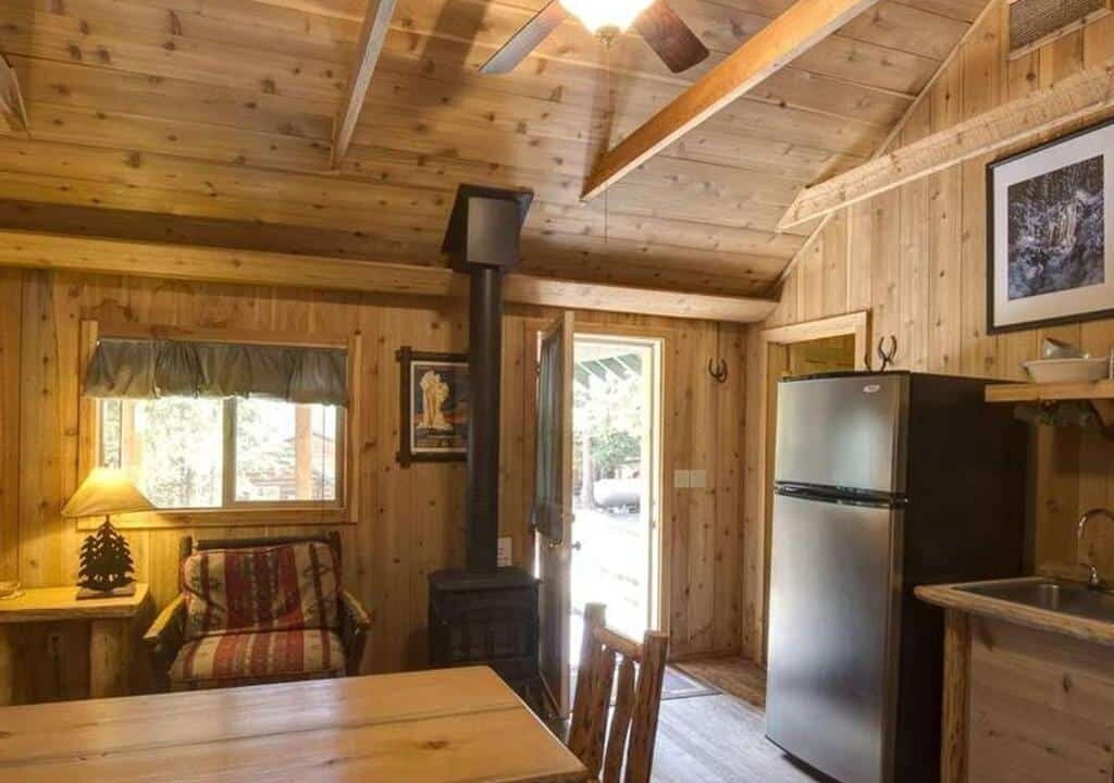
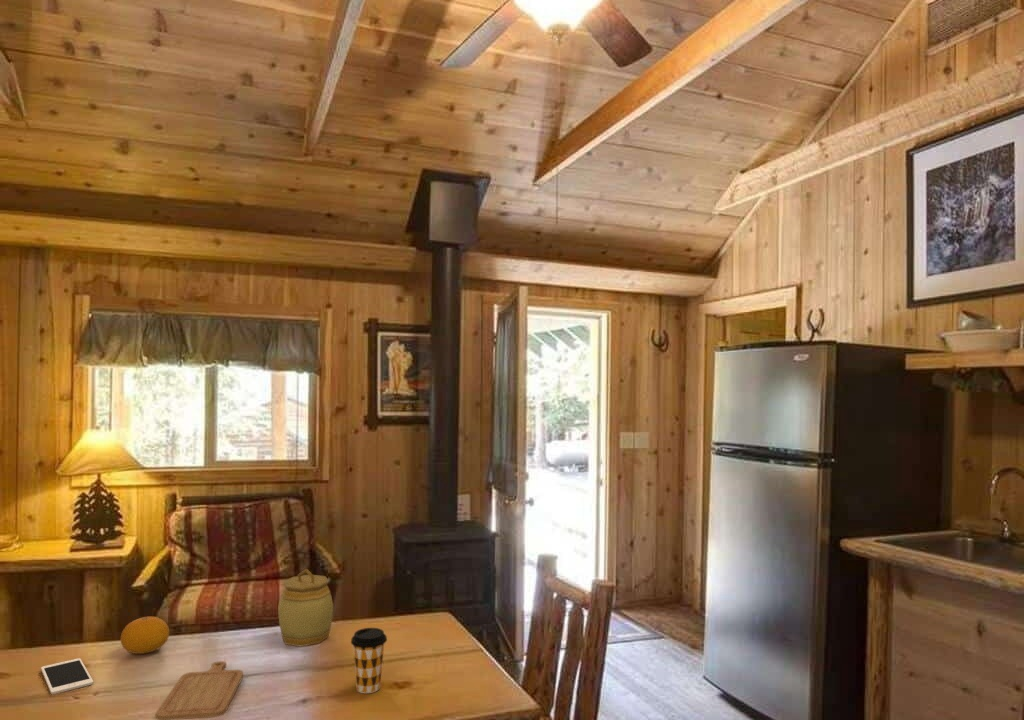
+ coffee cup (368, 660)
+ fruit (145, 634)
+ jar (305, 603)
+ chopping board (205, 688)
+ cell phone (66, 675)
